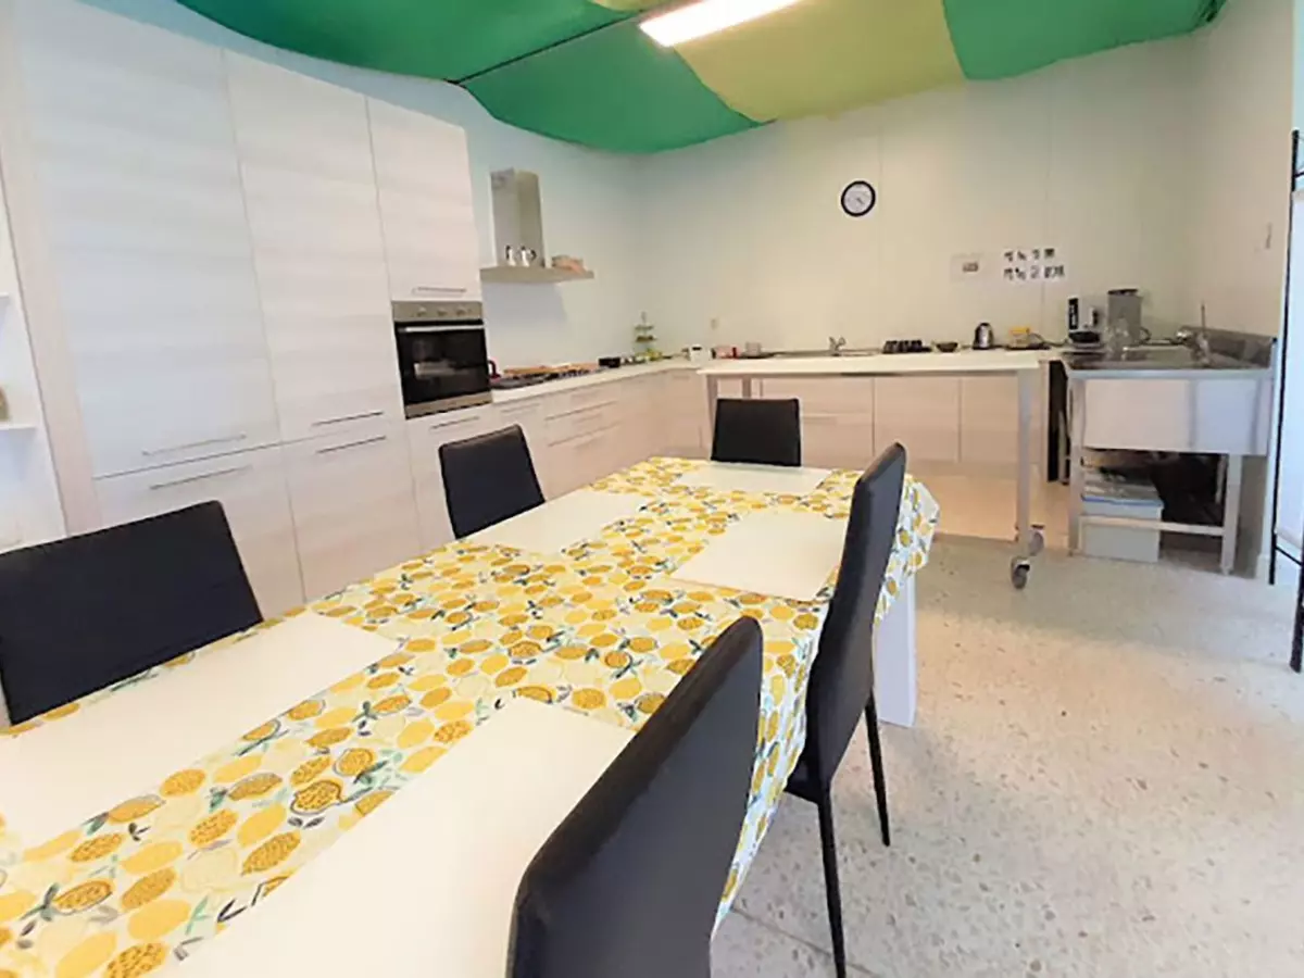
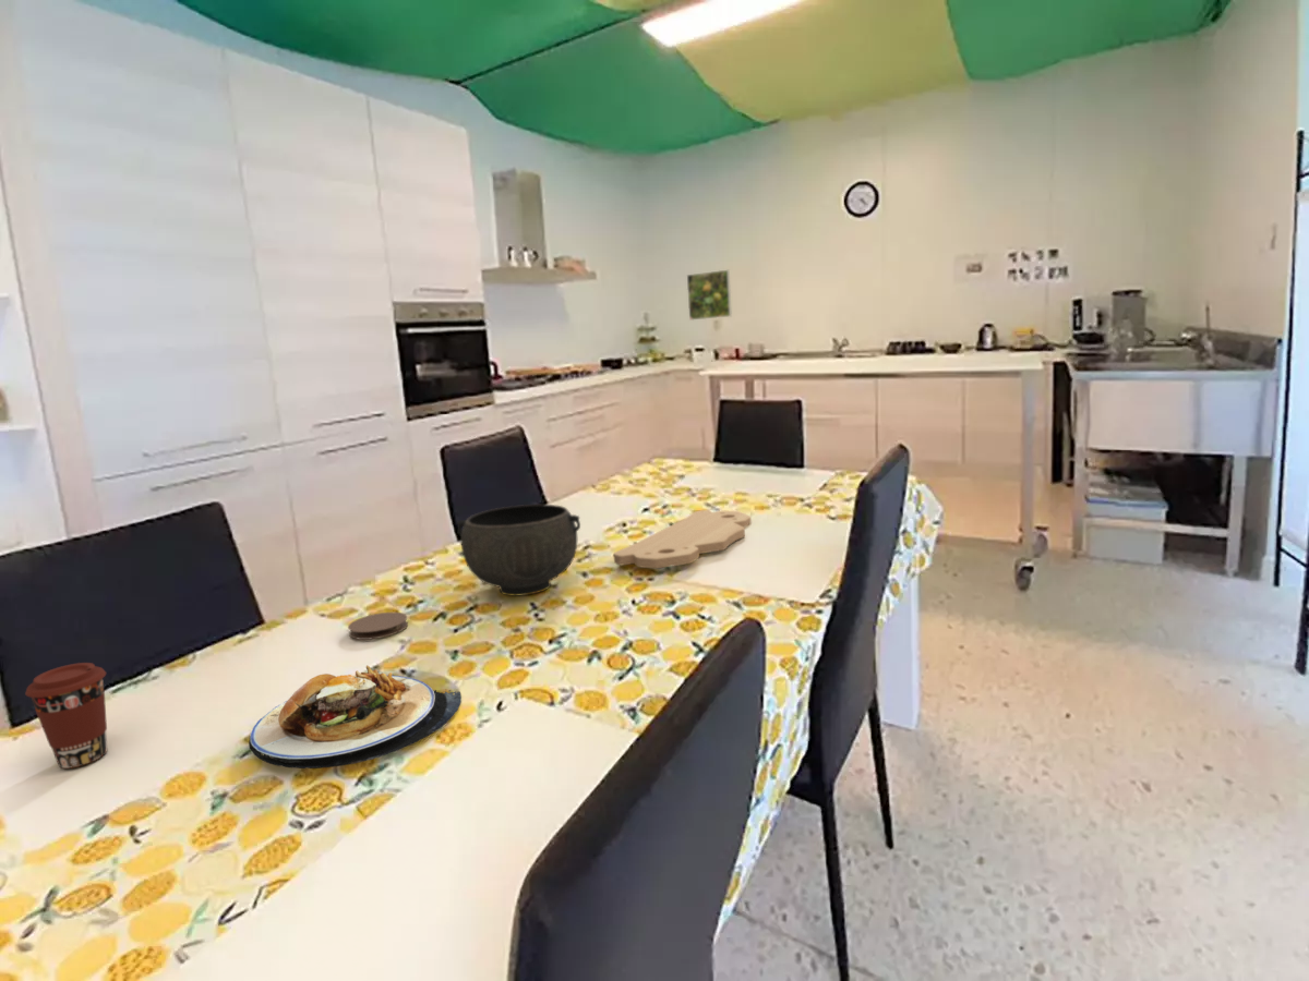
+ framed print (709, 295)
+ cutting board (696, 535)
+ bowl (520, 552)
+ coaster (377, 625)
+ coffee cup (73, 715)
+ plate (356, 689)
